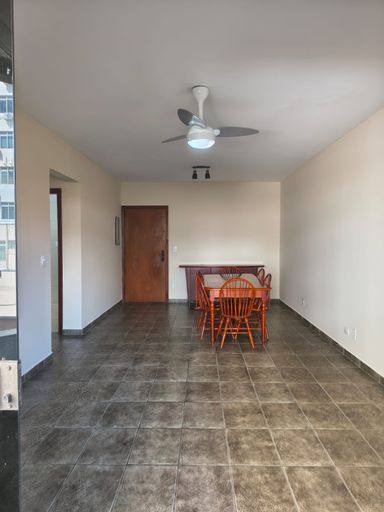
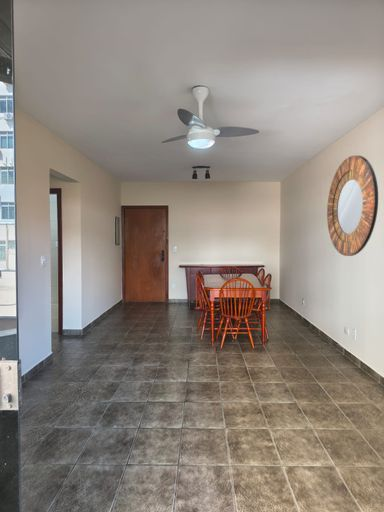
+ home mirror (348, 207)
